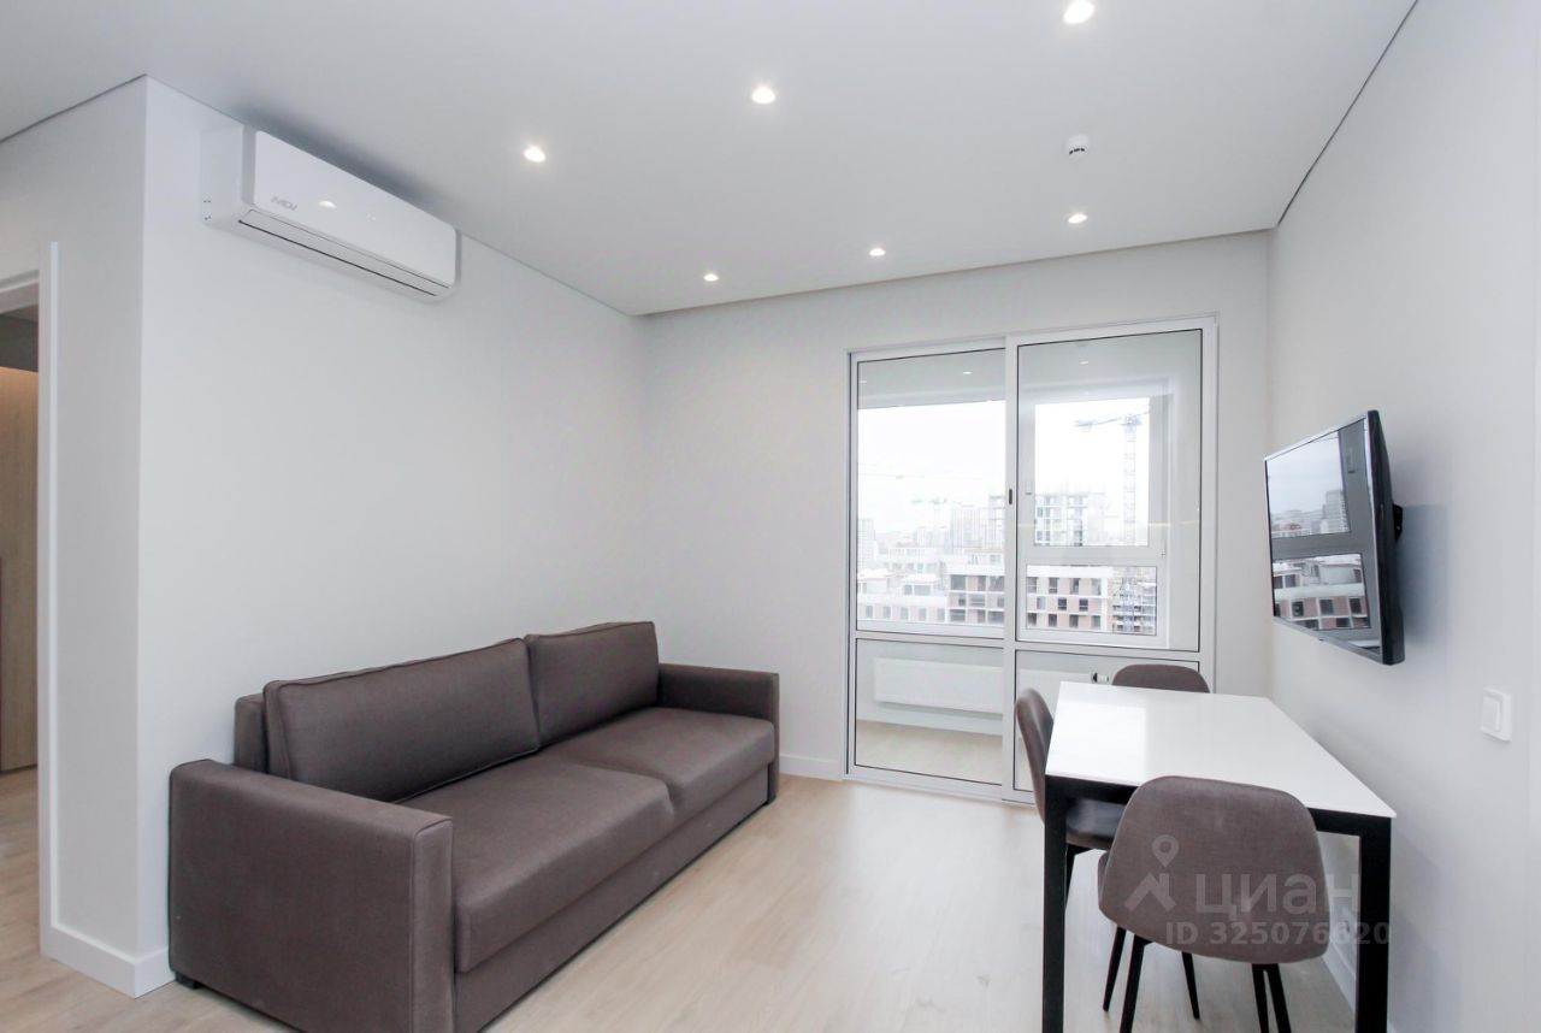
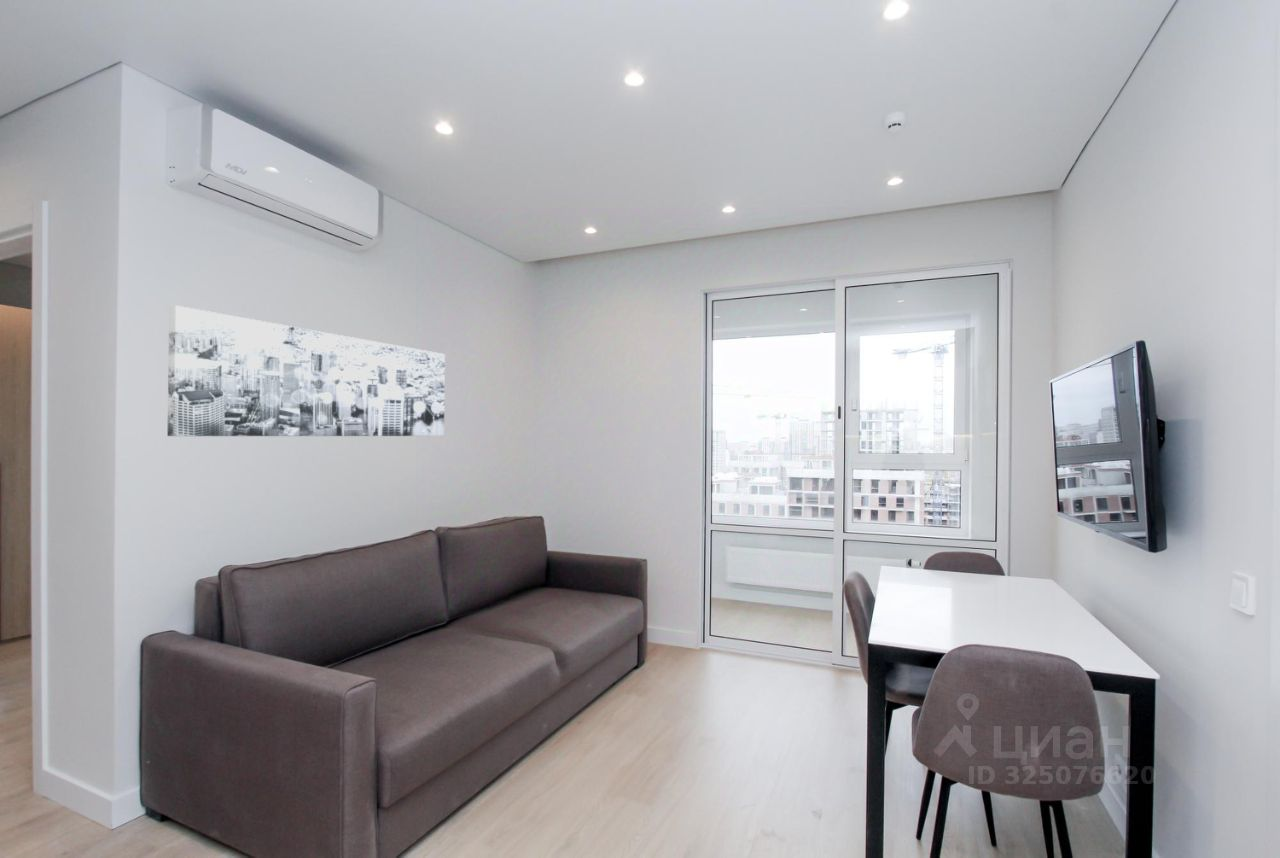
+ wall art (337, 385)
